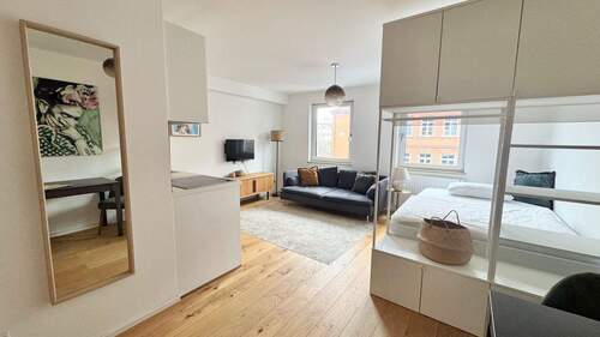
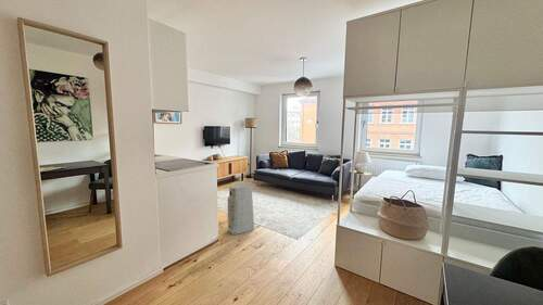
+ air purifier (240, 206)
